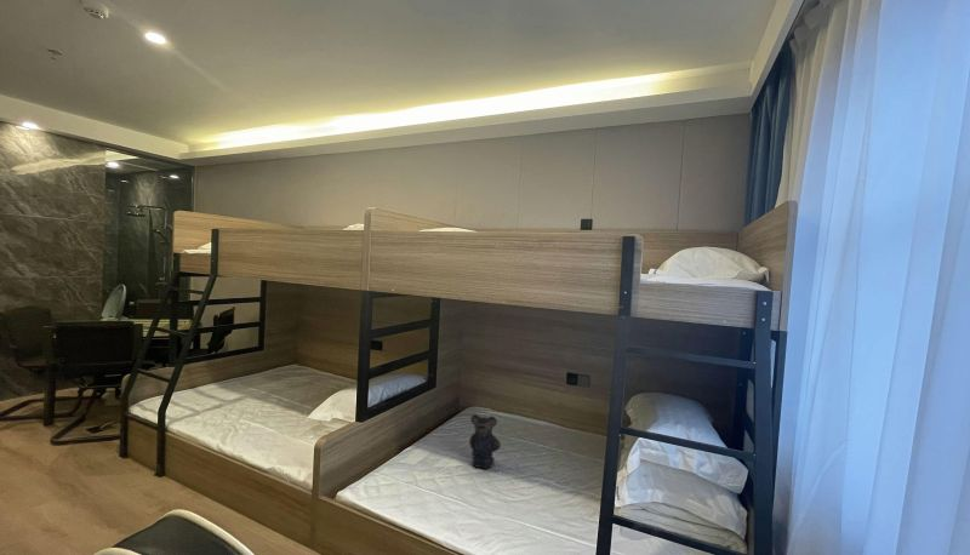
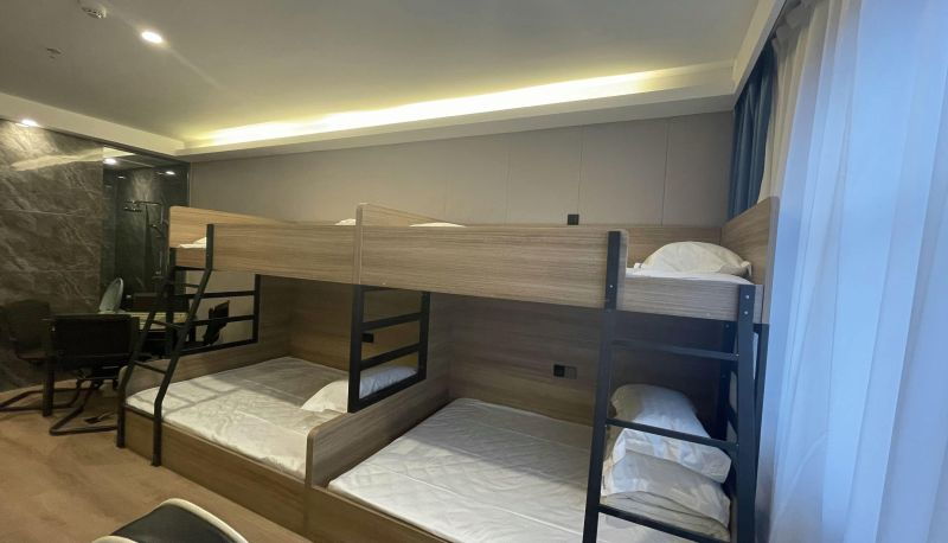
- bear (486, 439)
